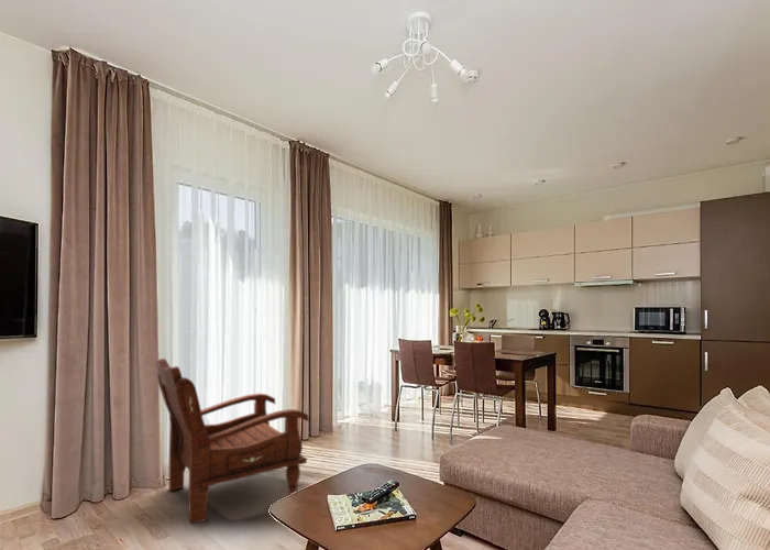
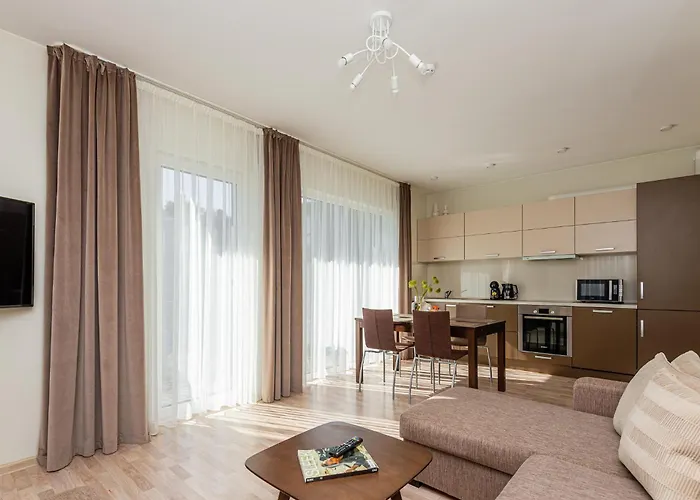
- armchair (230, 424)
